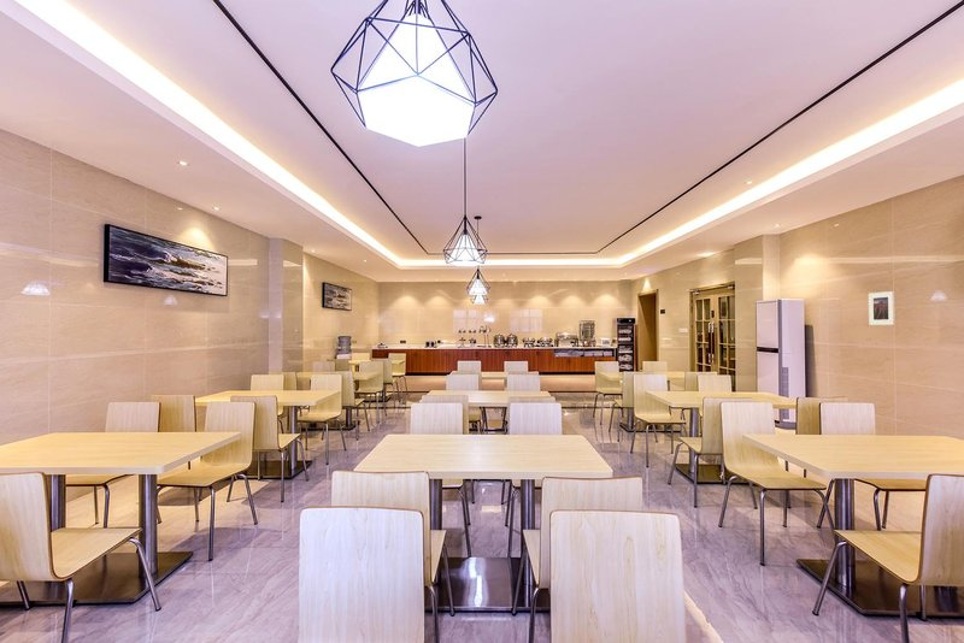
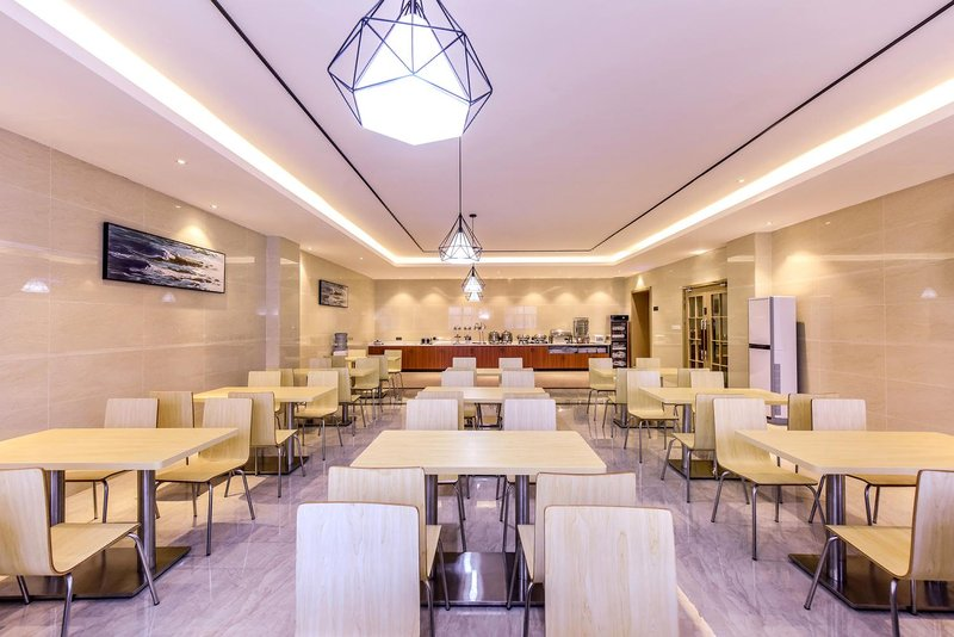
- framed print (881, 308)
